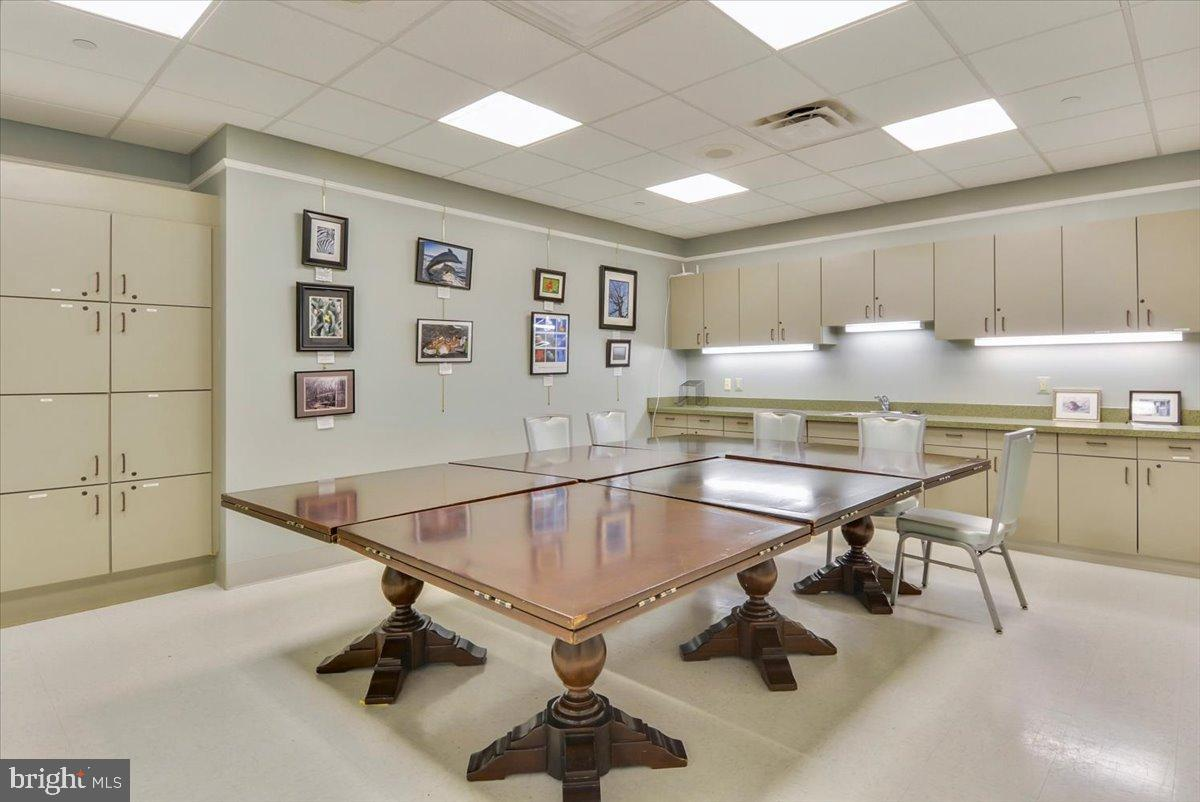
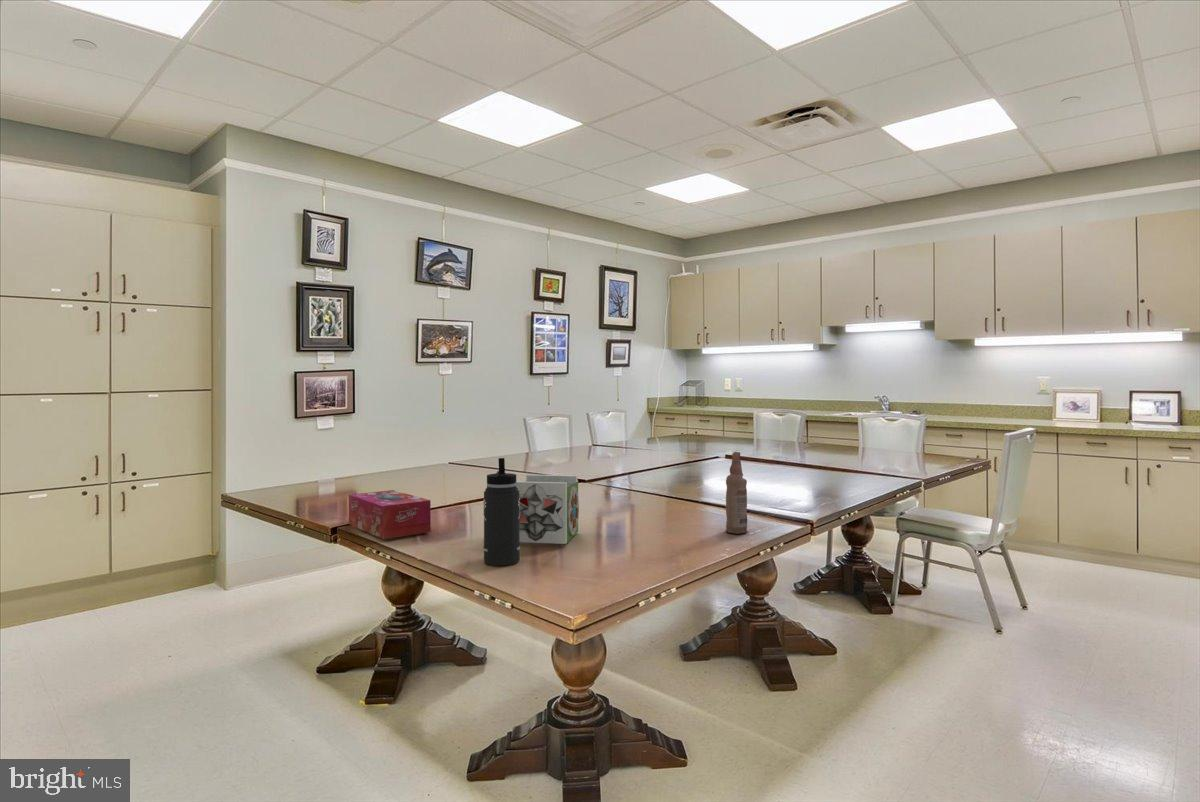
+ tissue box (388, 512)
+ thermos bottle (501, 508)
+ bottle (736, 491)
+ puzzle box (544, 507)
